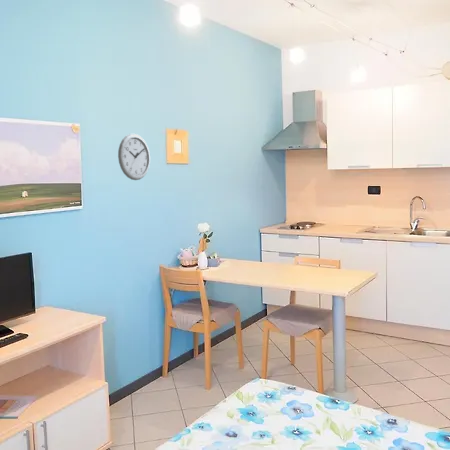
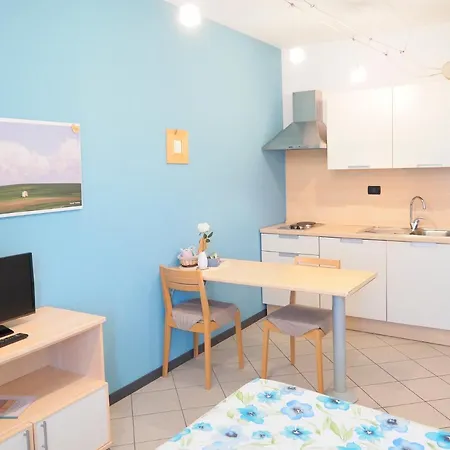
- wall clock (135, 156)
